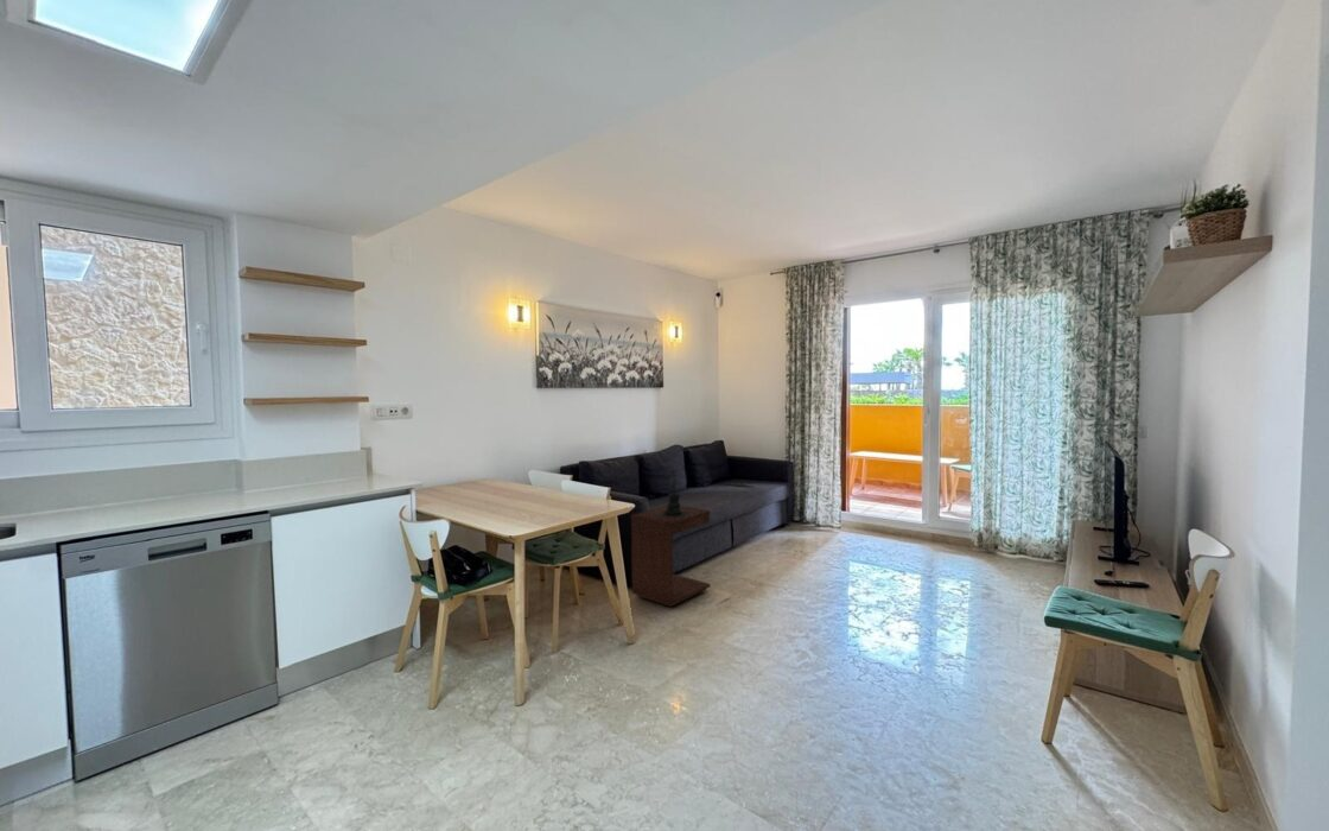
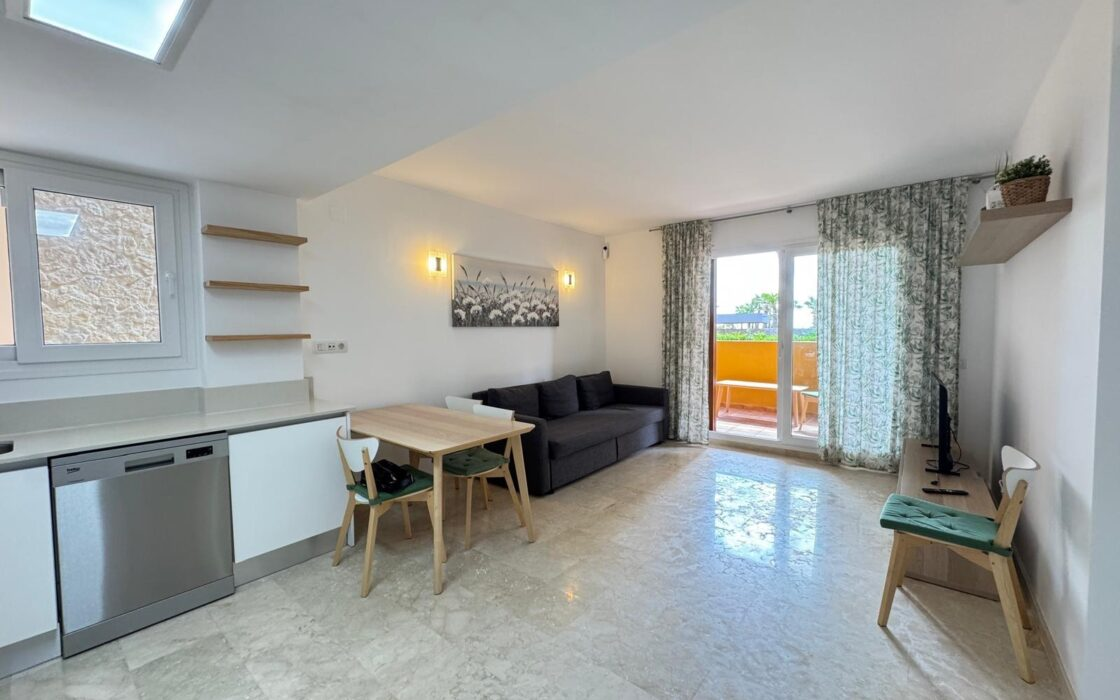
- candle holder (673, 487)
- side table (670, 553)
